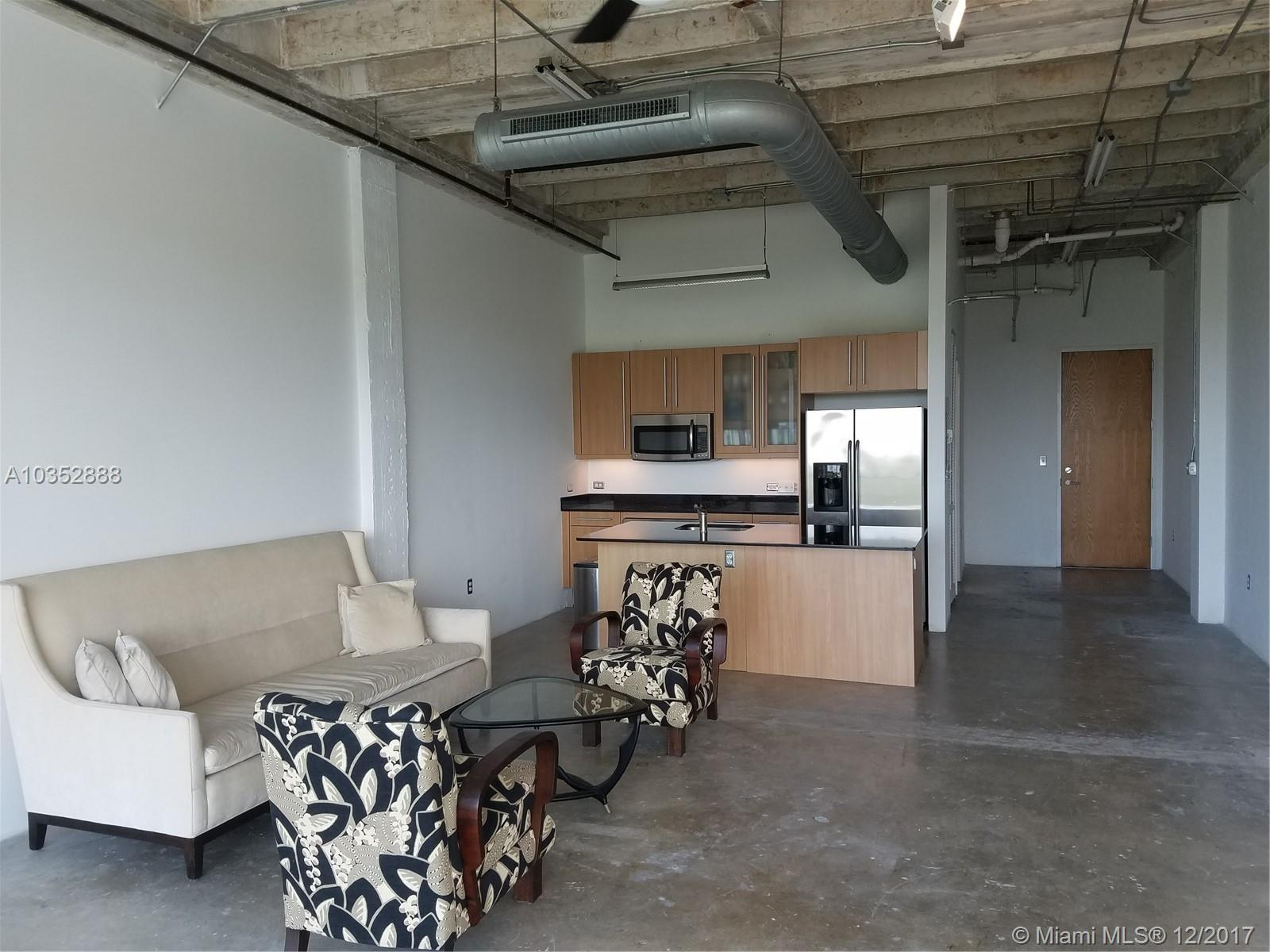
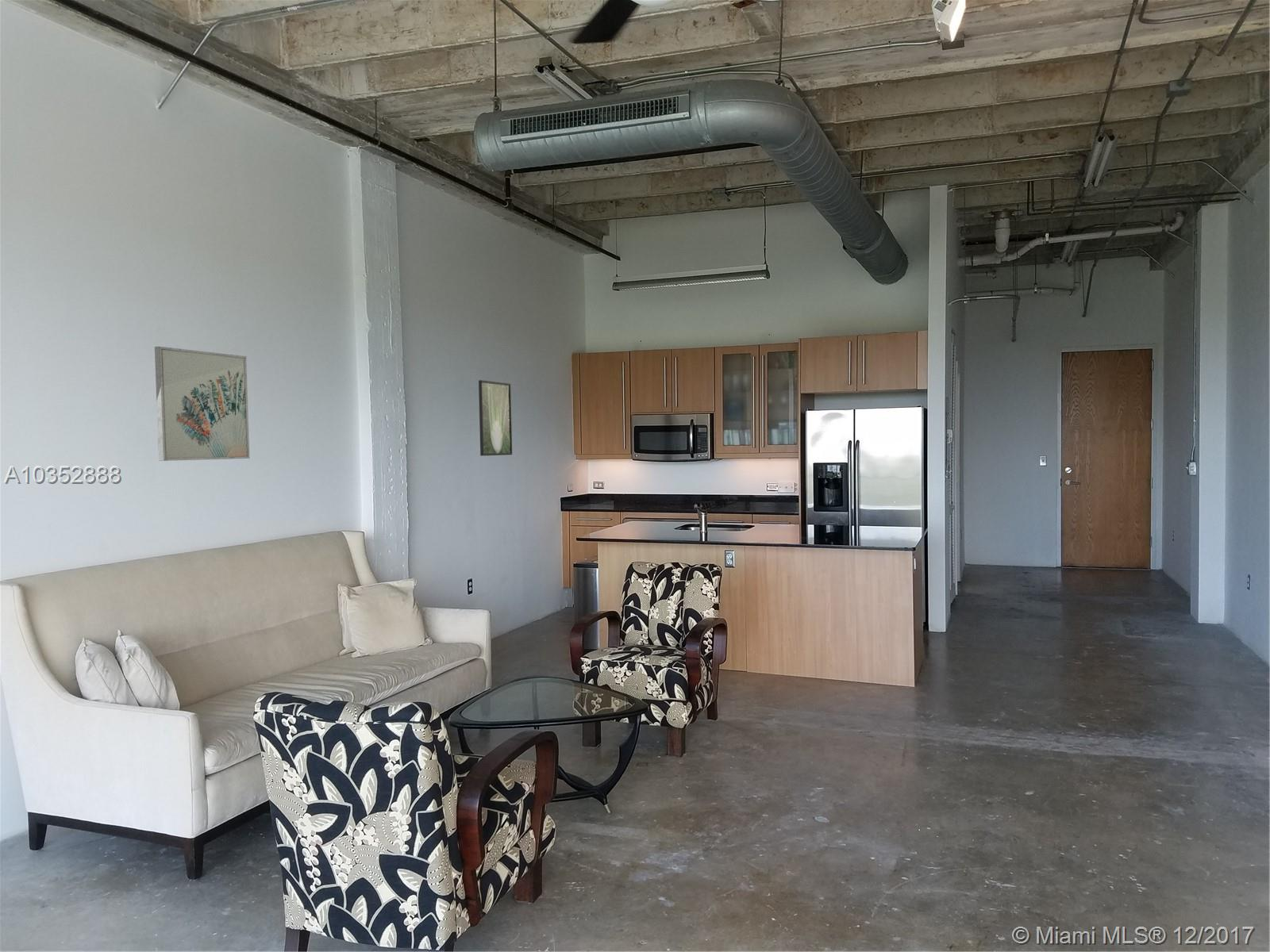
+ wall art (205, 405)
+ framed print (495, 418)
